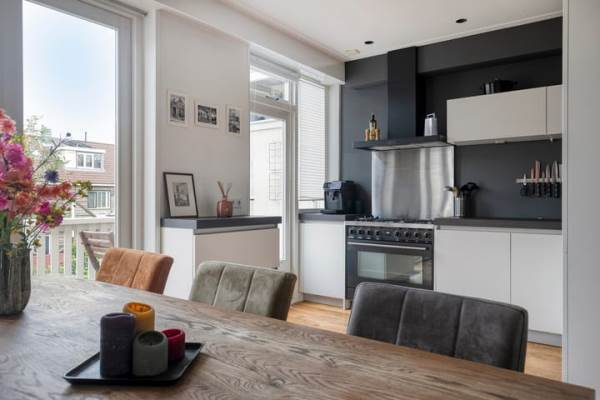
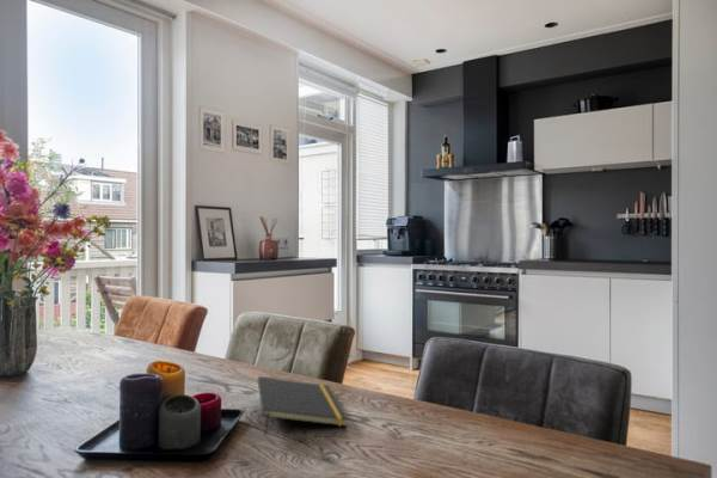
+ notepad (299, 399)
